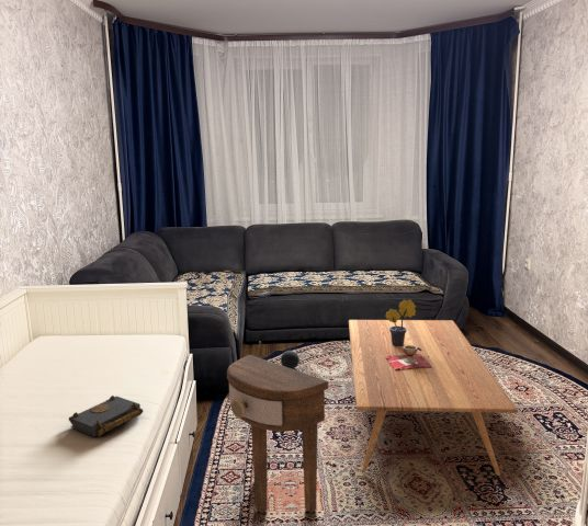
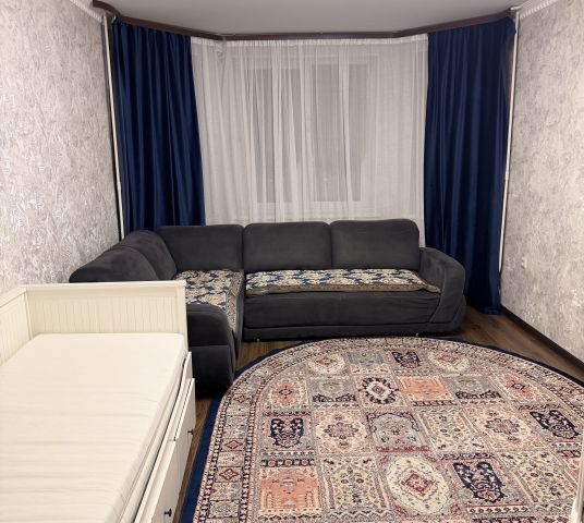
- potted flower (402, 322)
- decorative bowl (408, 354)
- coffee table (414, 385)
- ball (290, 359)
- book (106, 414)
- side table (279, 431)
